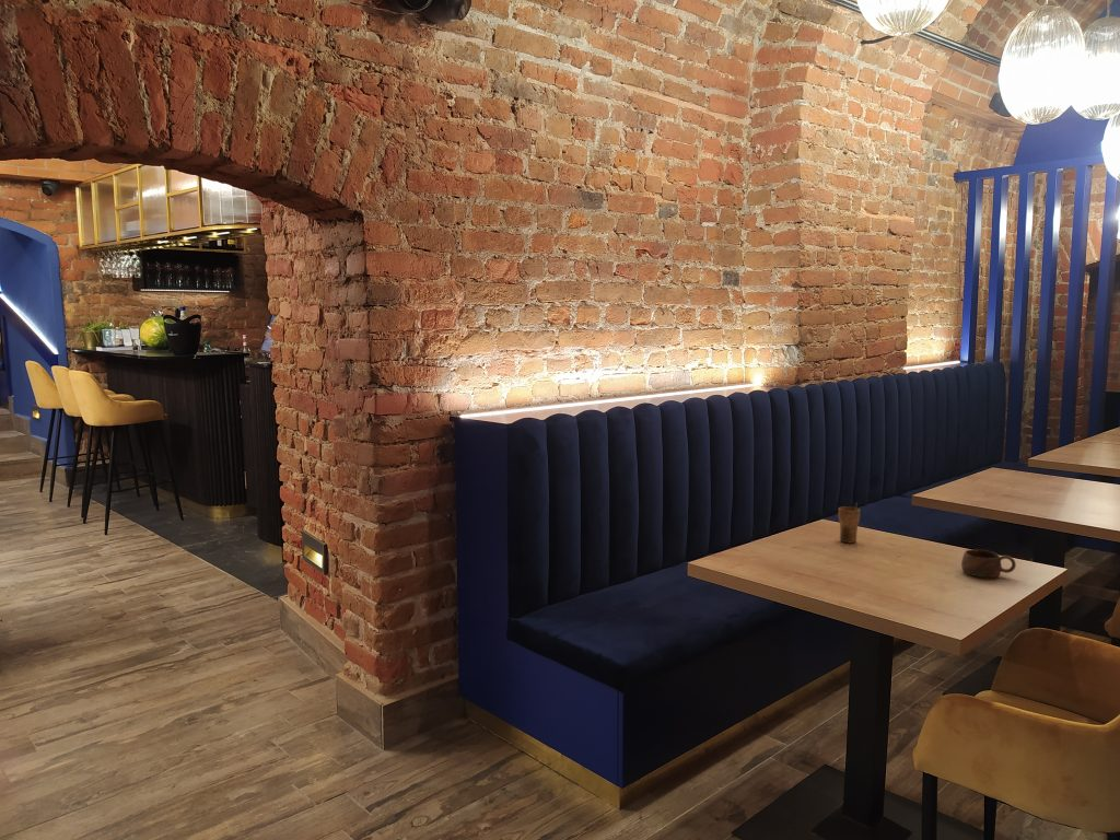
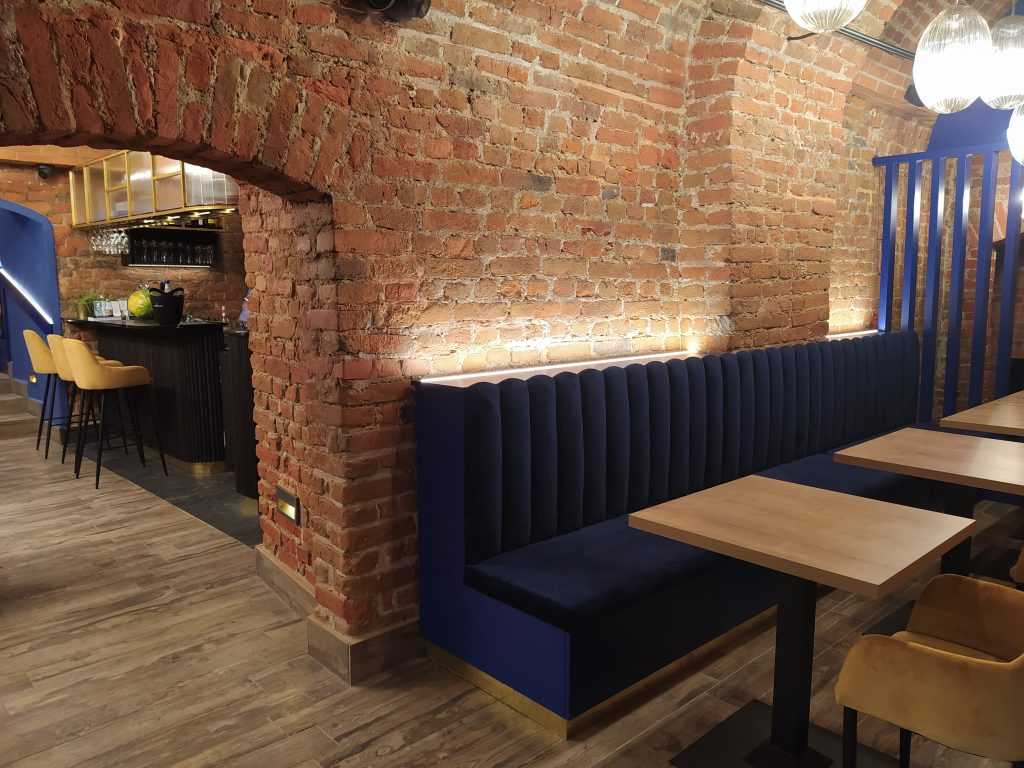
- cup (849, 521)
- cup (988, 563)
